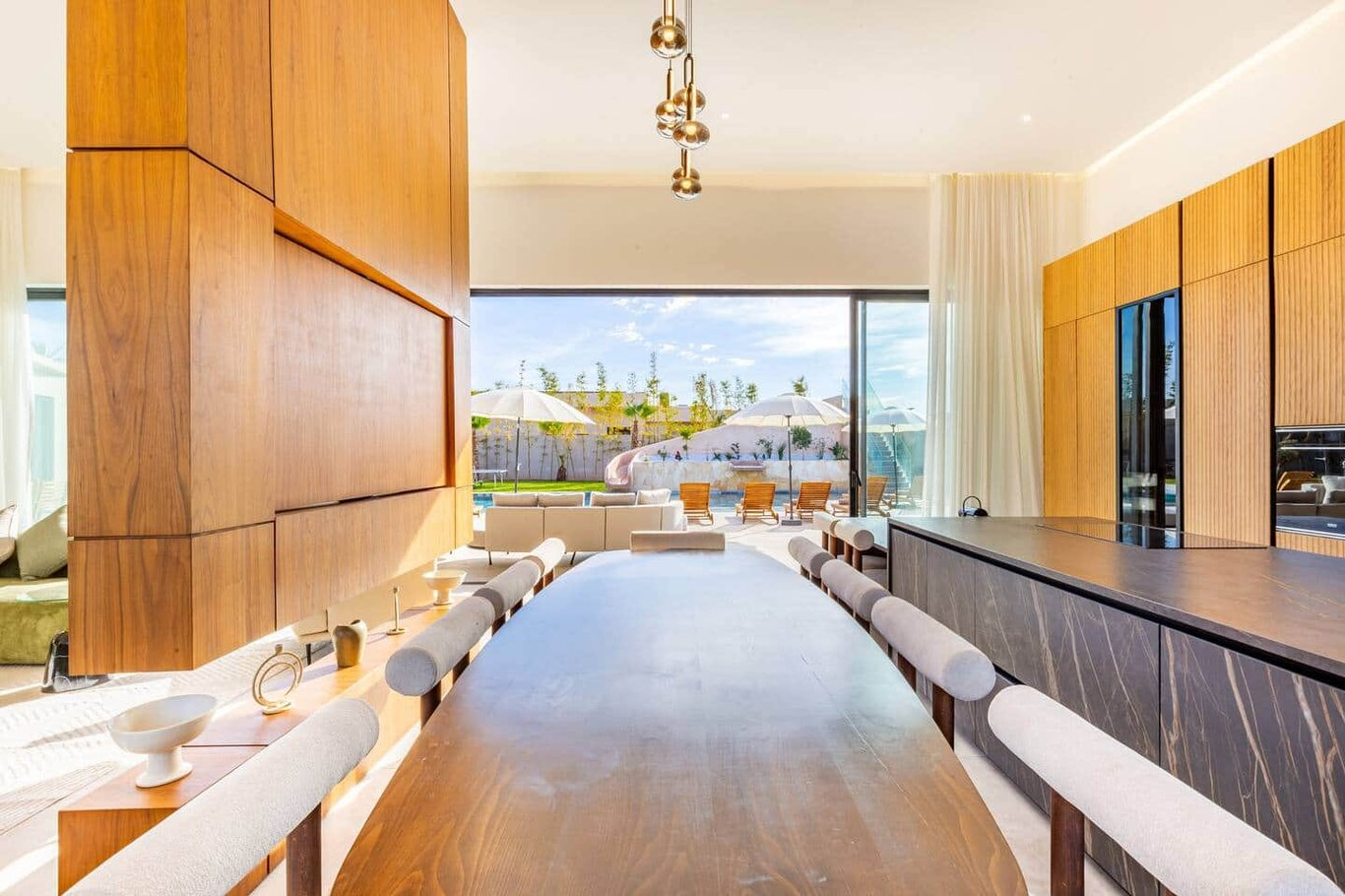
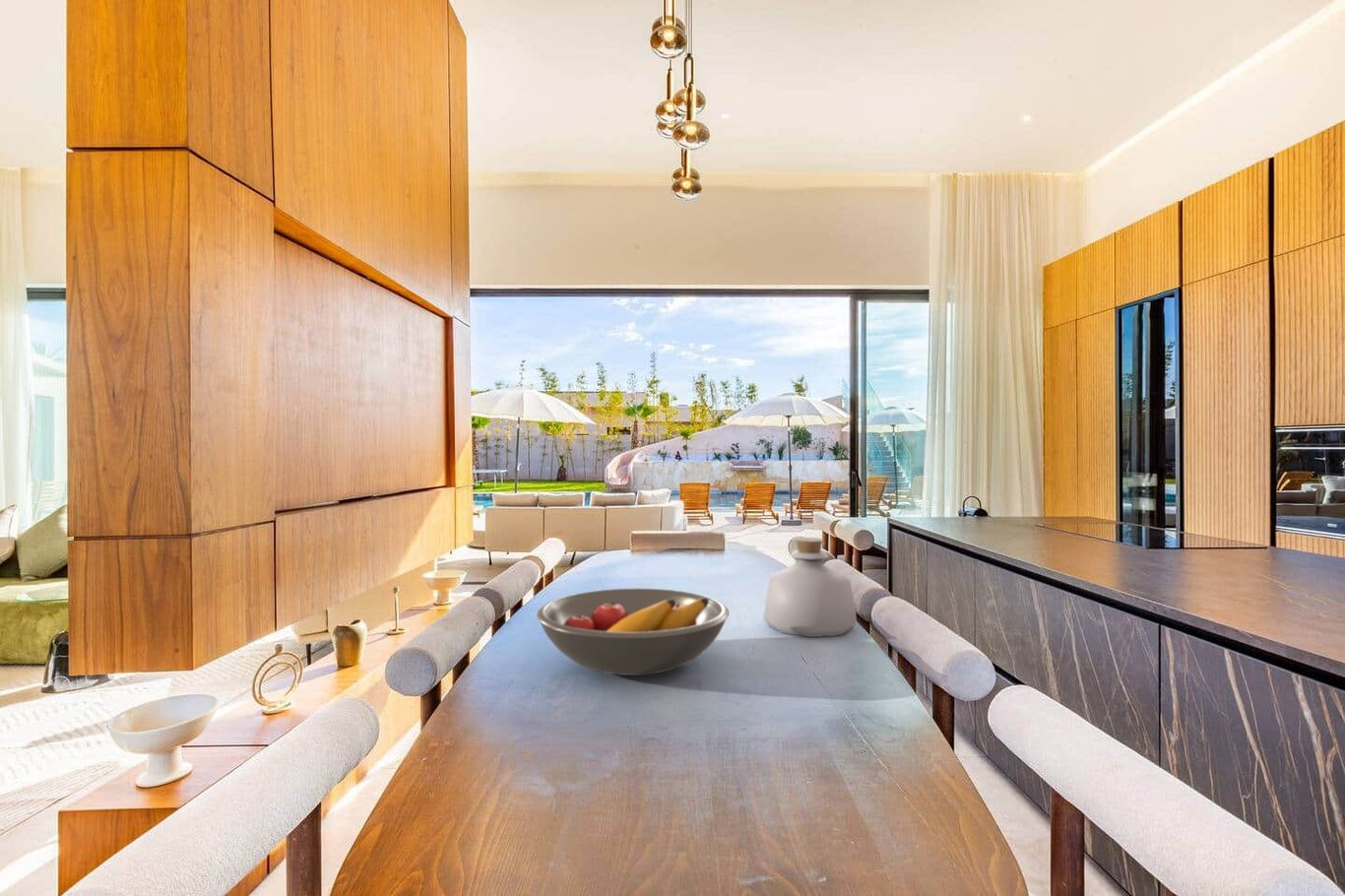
+ fruit bowl (633, 627)
+ bottle (808, 582)
